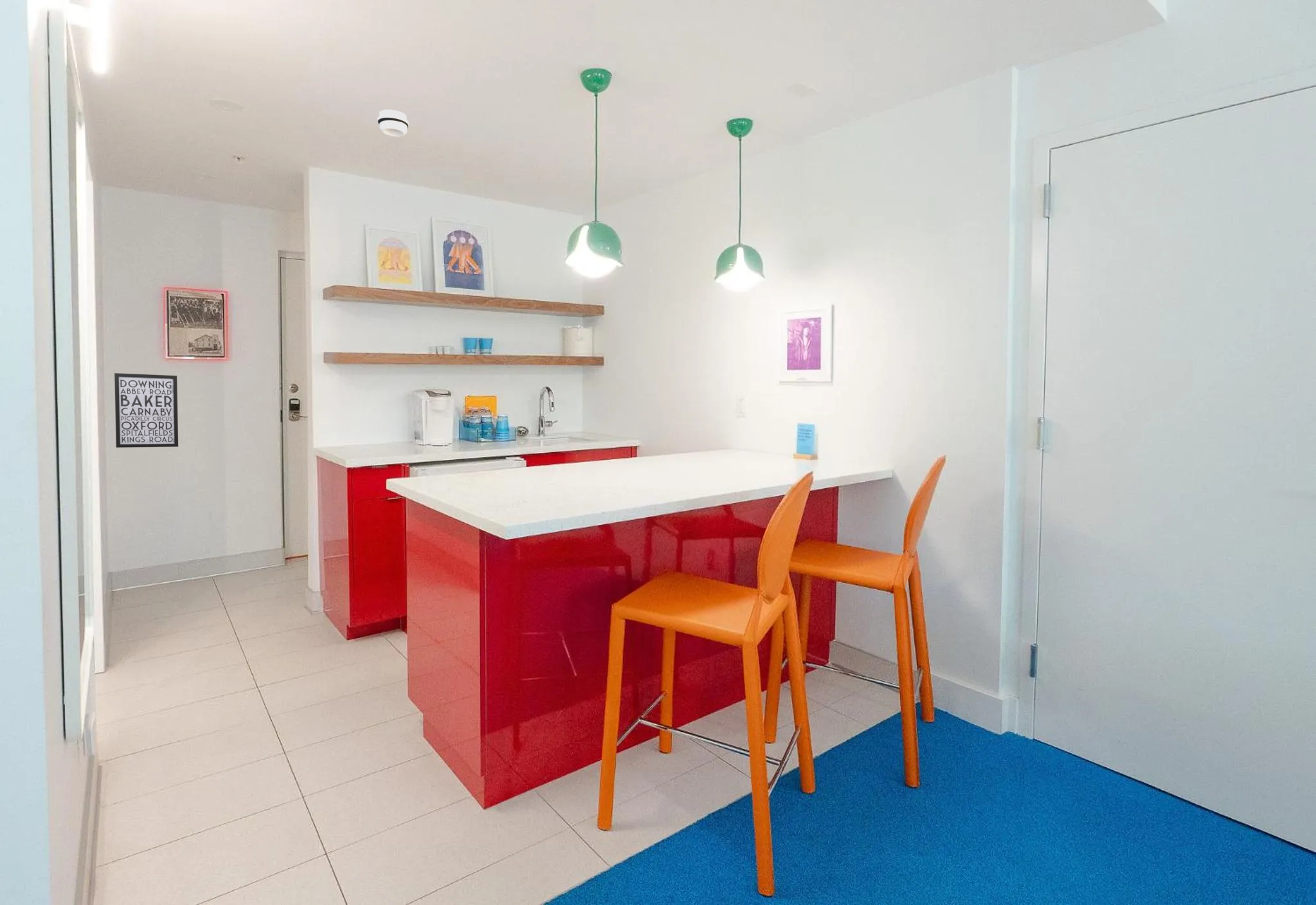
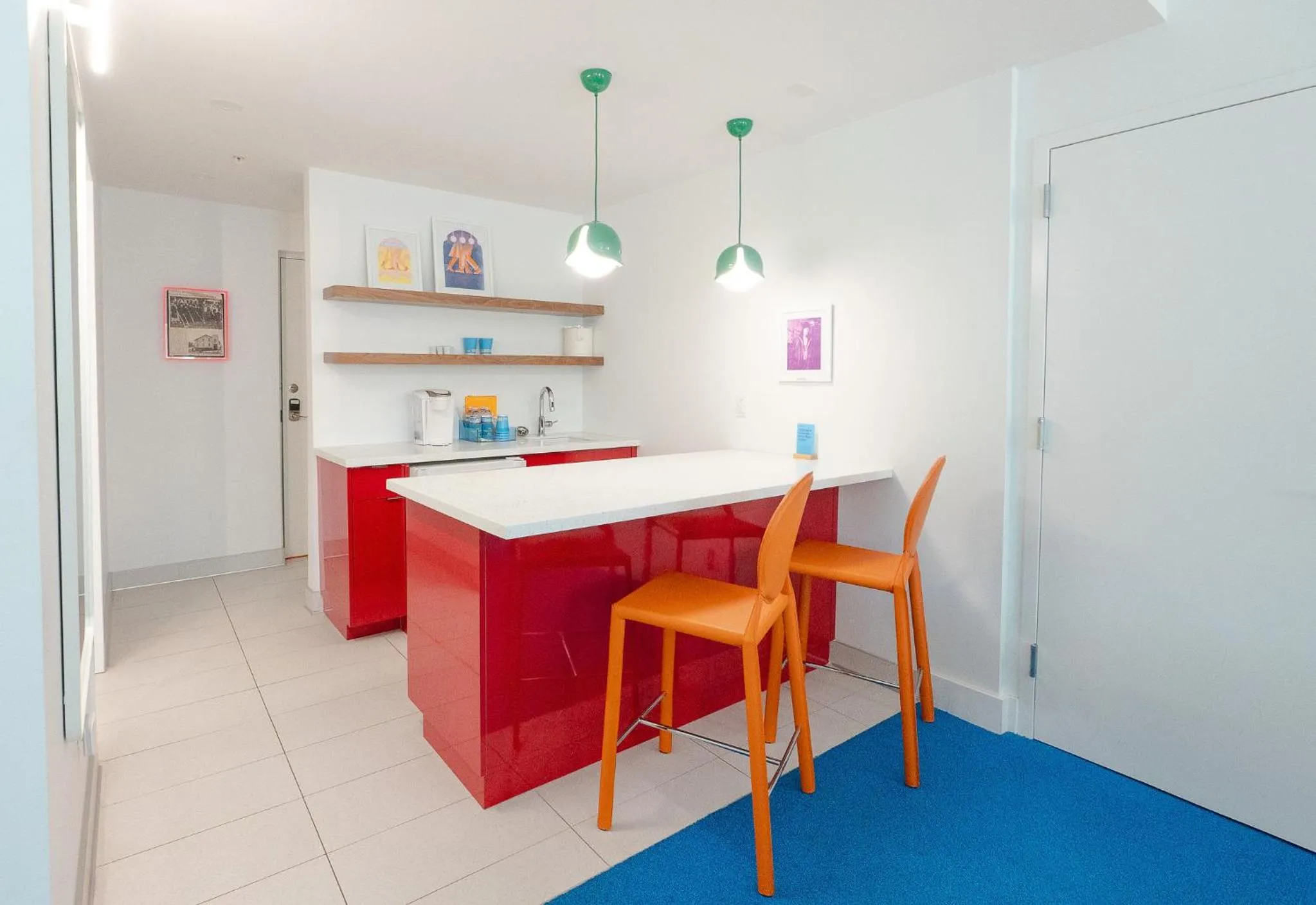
- smoke detector (393, 123)
- wall art (147, 410)
